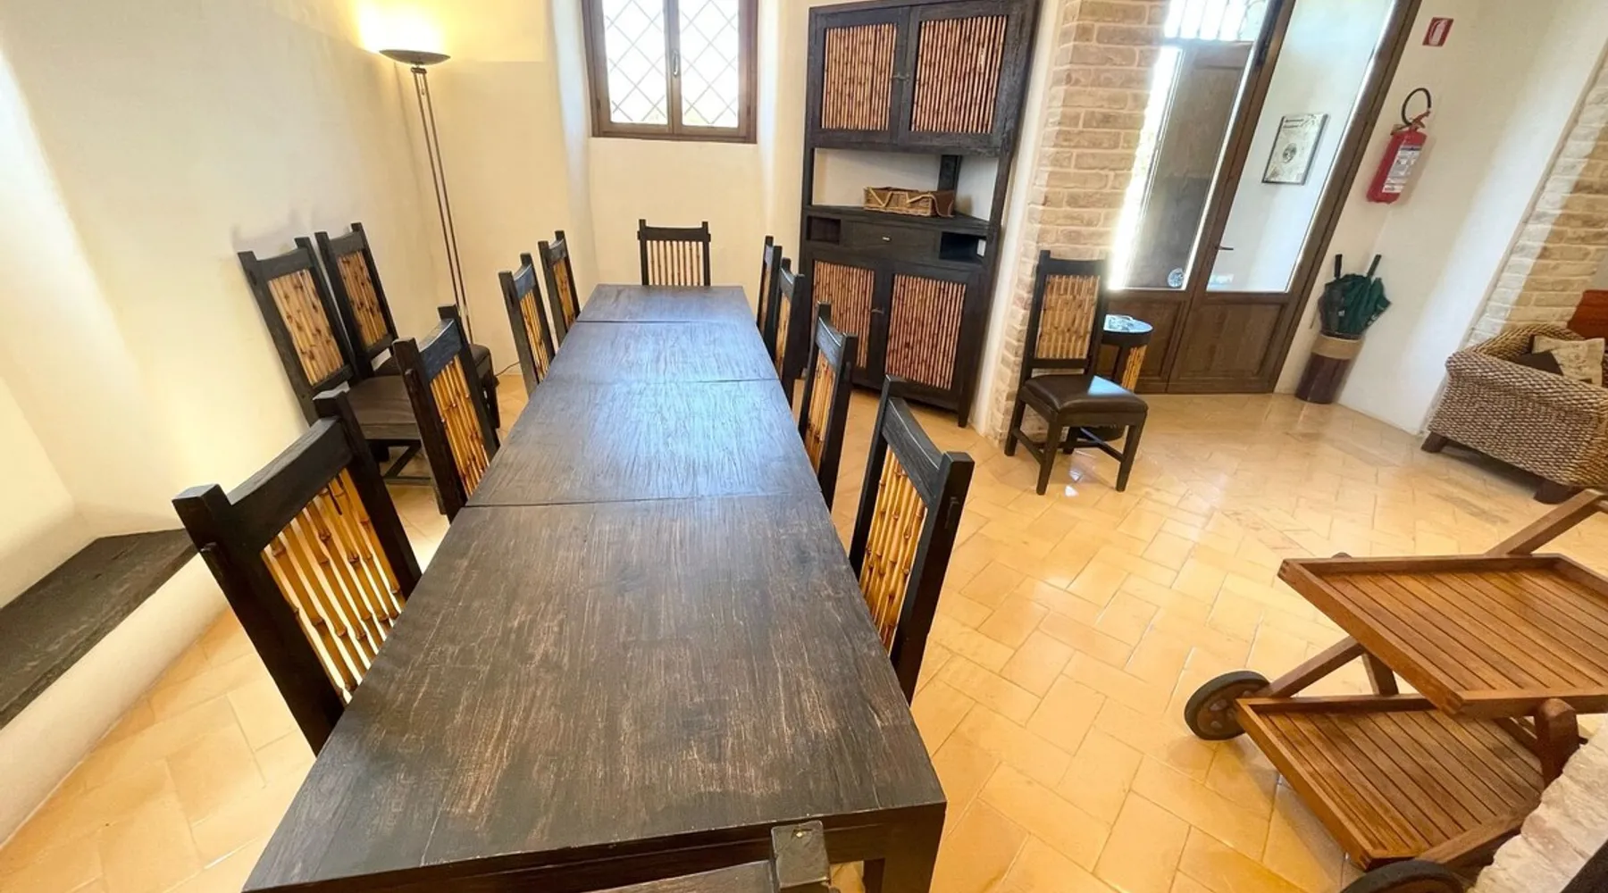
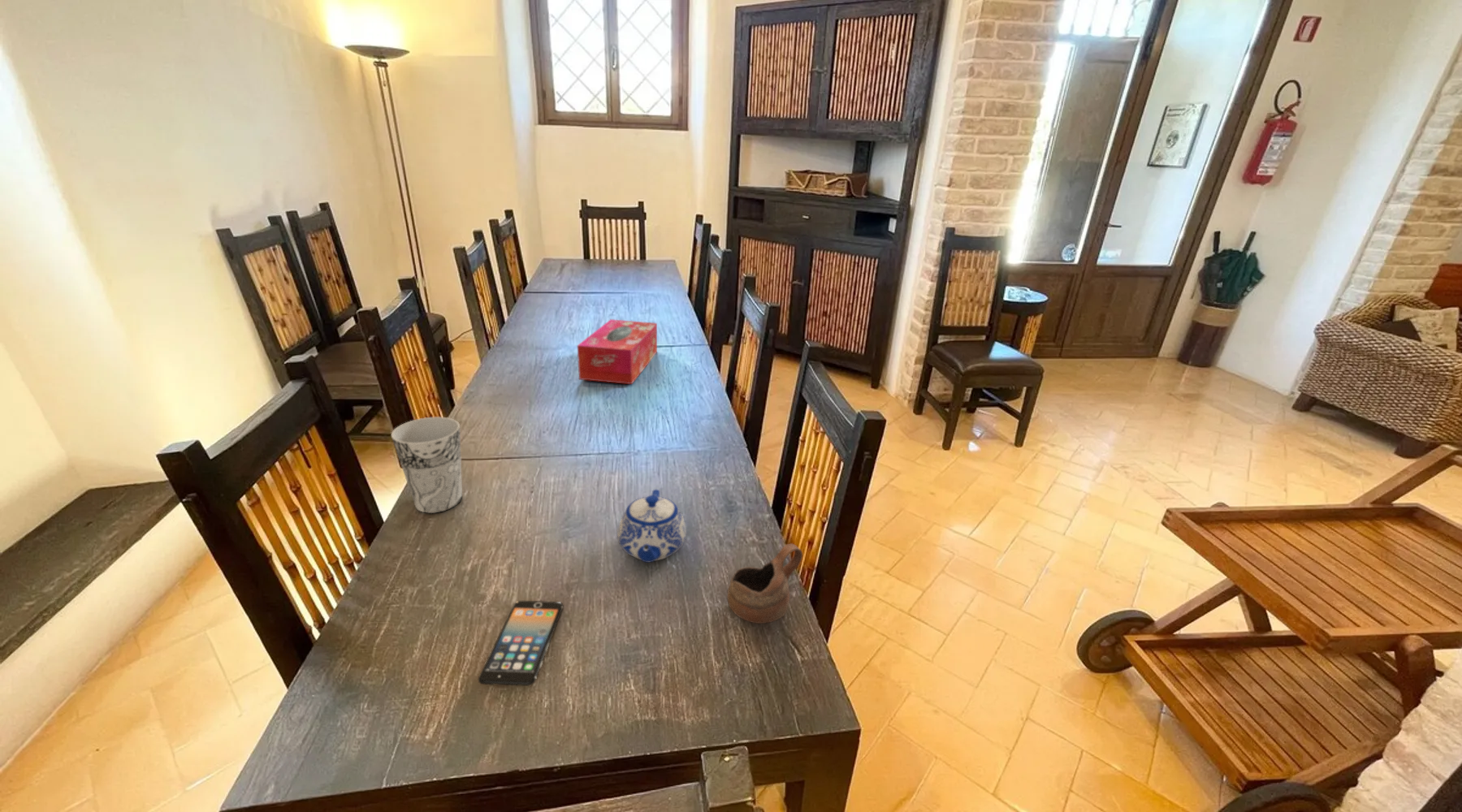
+ cup (768, 585)
+ teapot (651, 525)
+ tissue box (620, 349)
+ cup (432, 466)
+ smartphone (524, 640)
